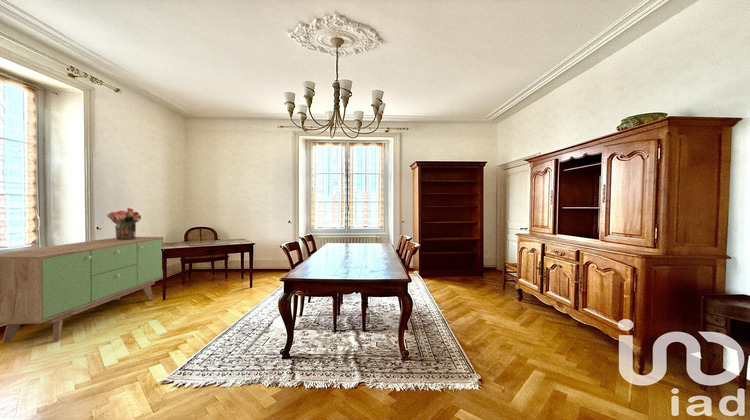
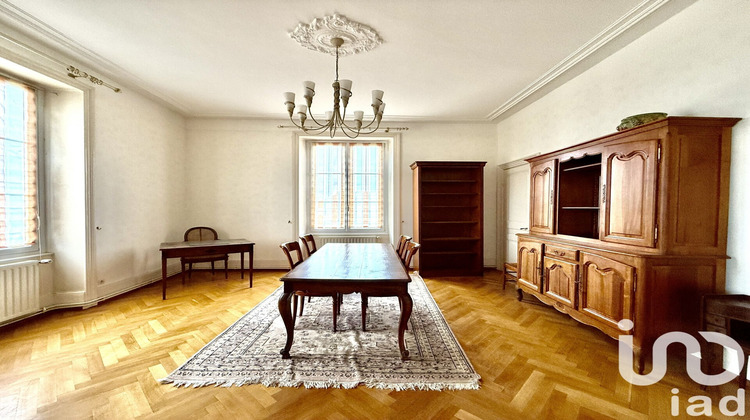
- bouquet (125, 223)
- sideboard (92, 280)
